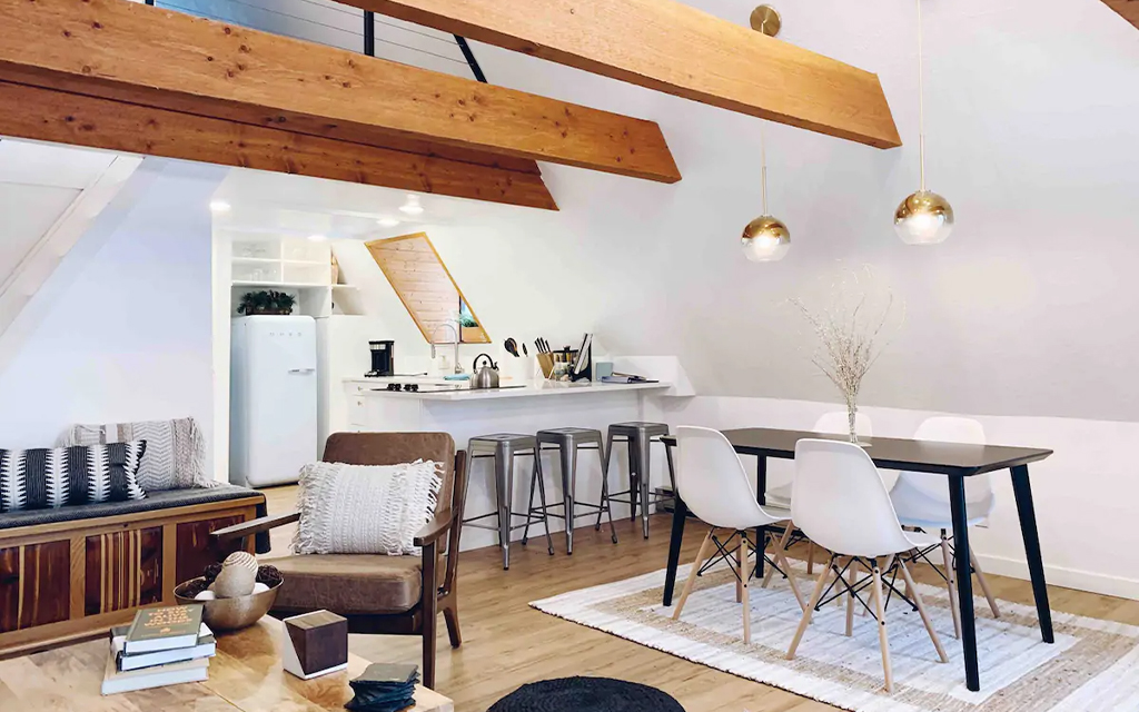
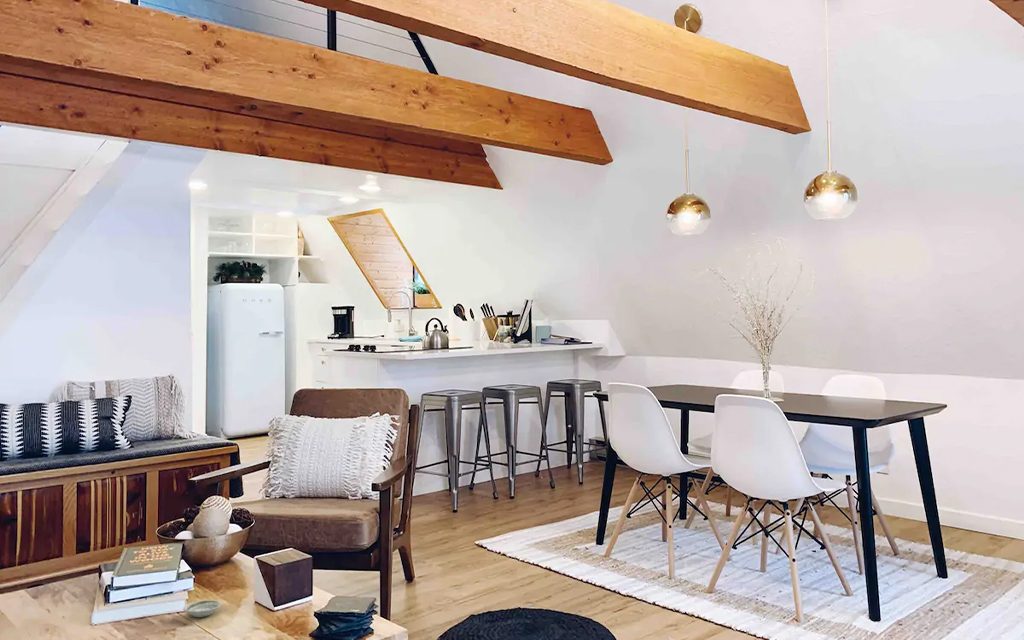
+ saucer (202, 609)
